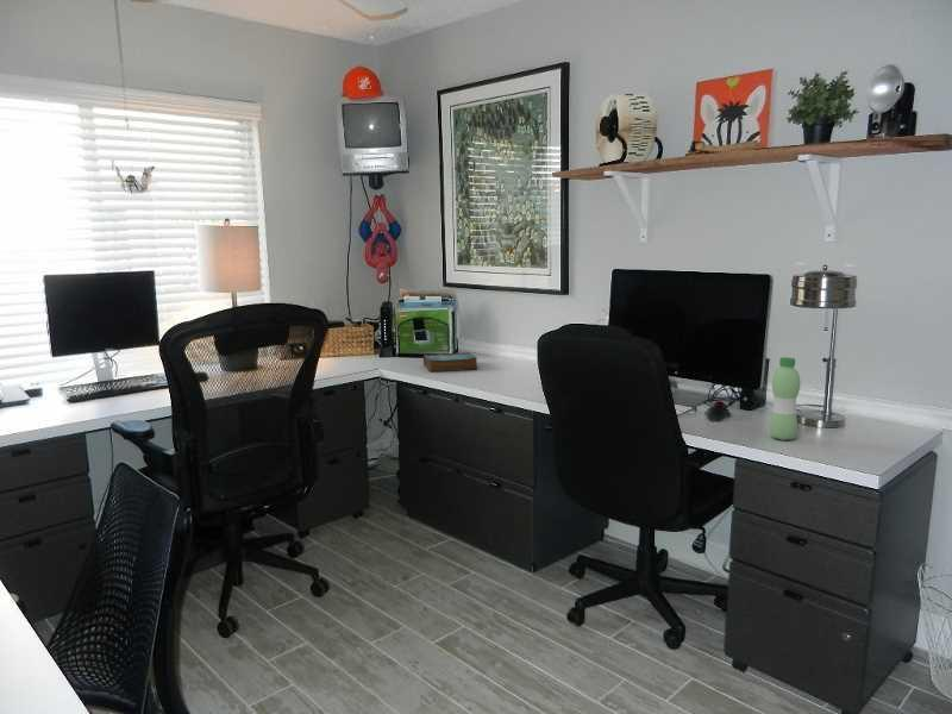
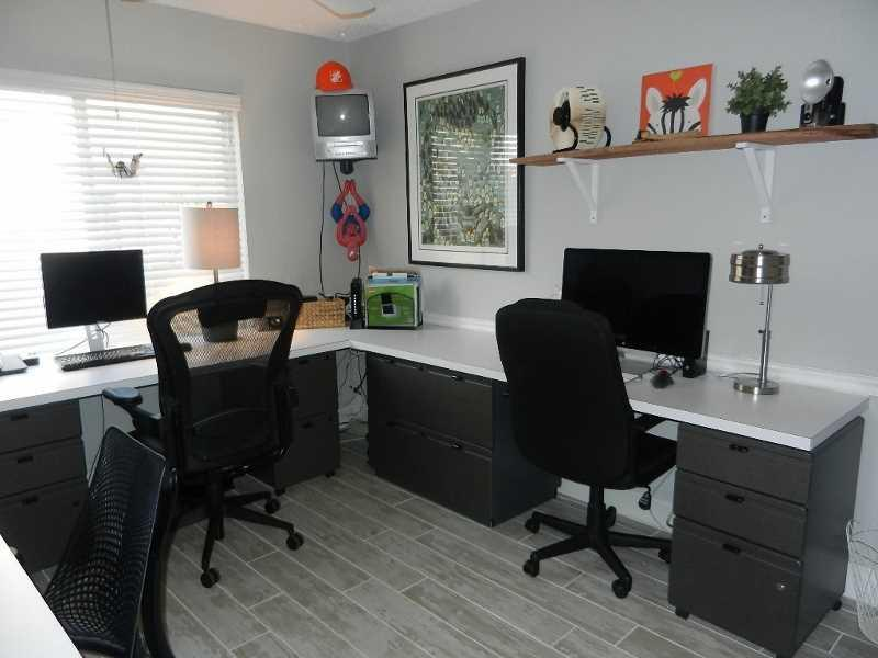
- water bottle (784, 399)
- book (450, 362)
